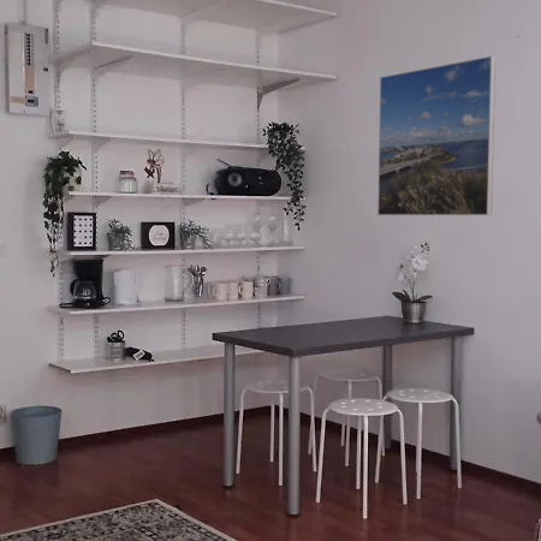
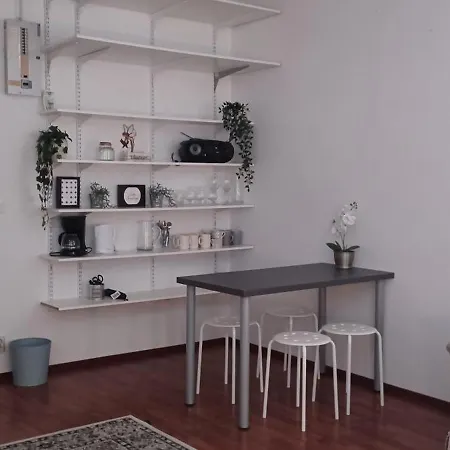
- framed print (432, 141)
